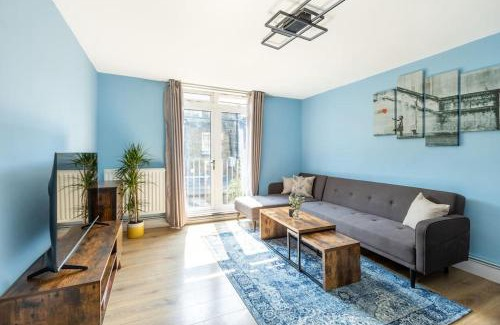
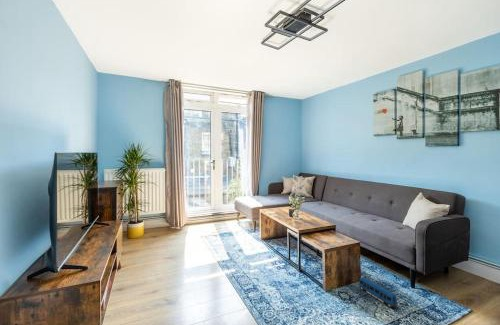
+ toy train (376, 291)
